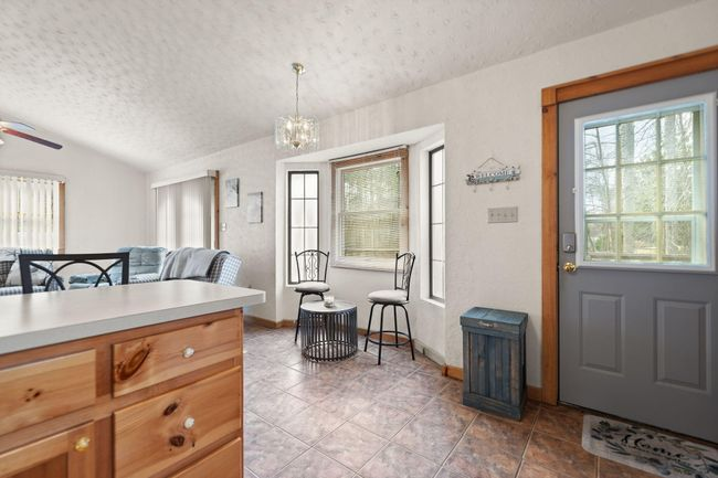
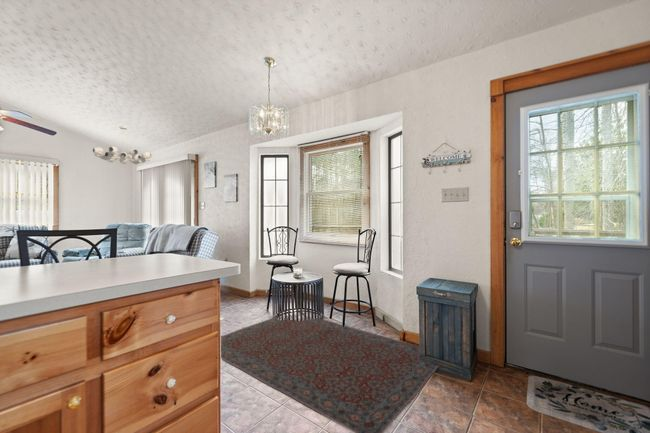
+ chandelier (123, 144)
+ rug (316, 349)
